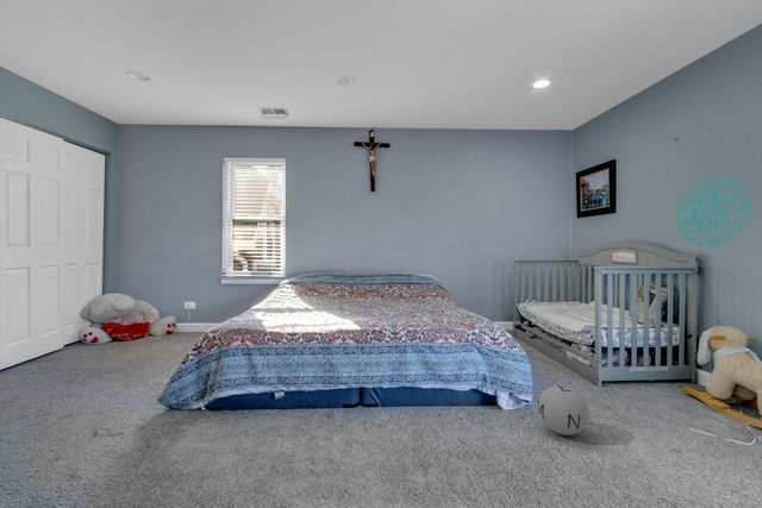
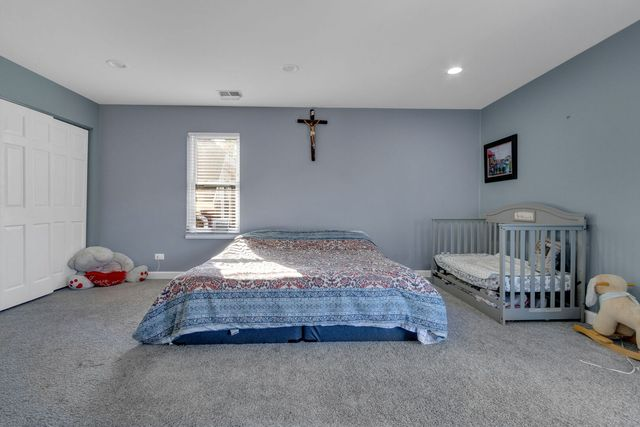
- wall decoration (708, 212)
- ball (562, 409)
